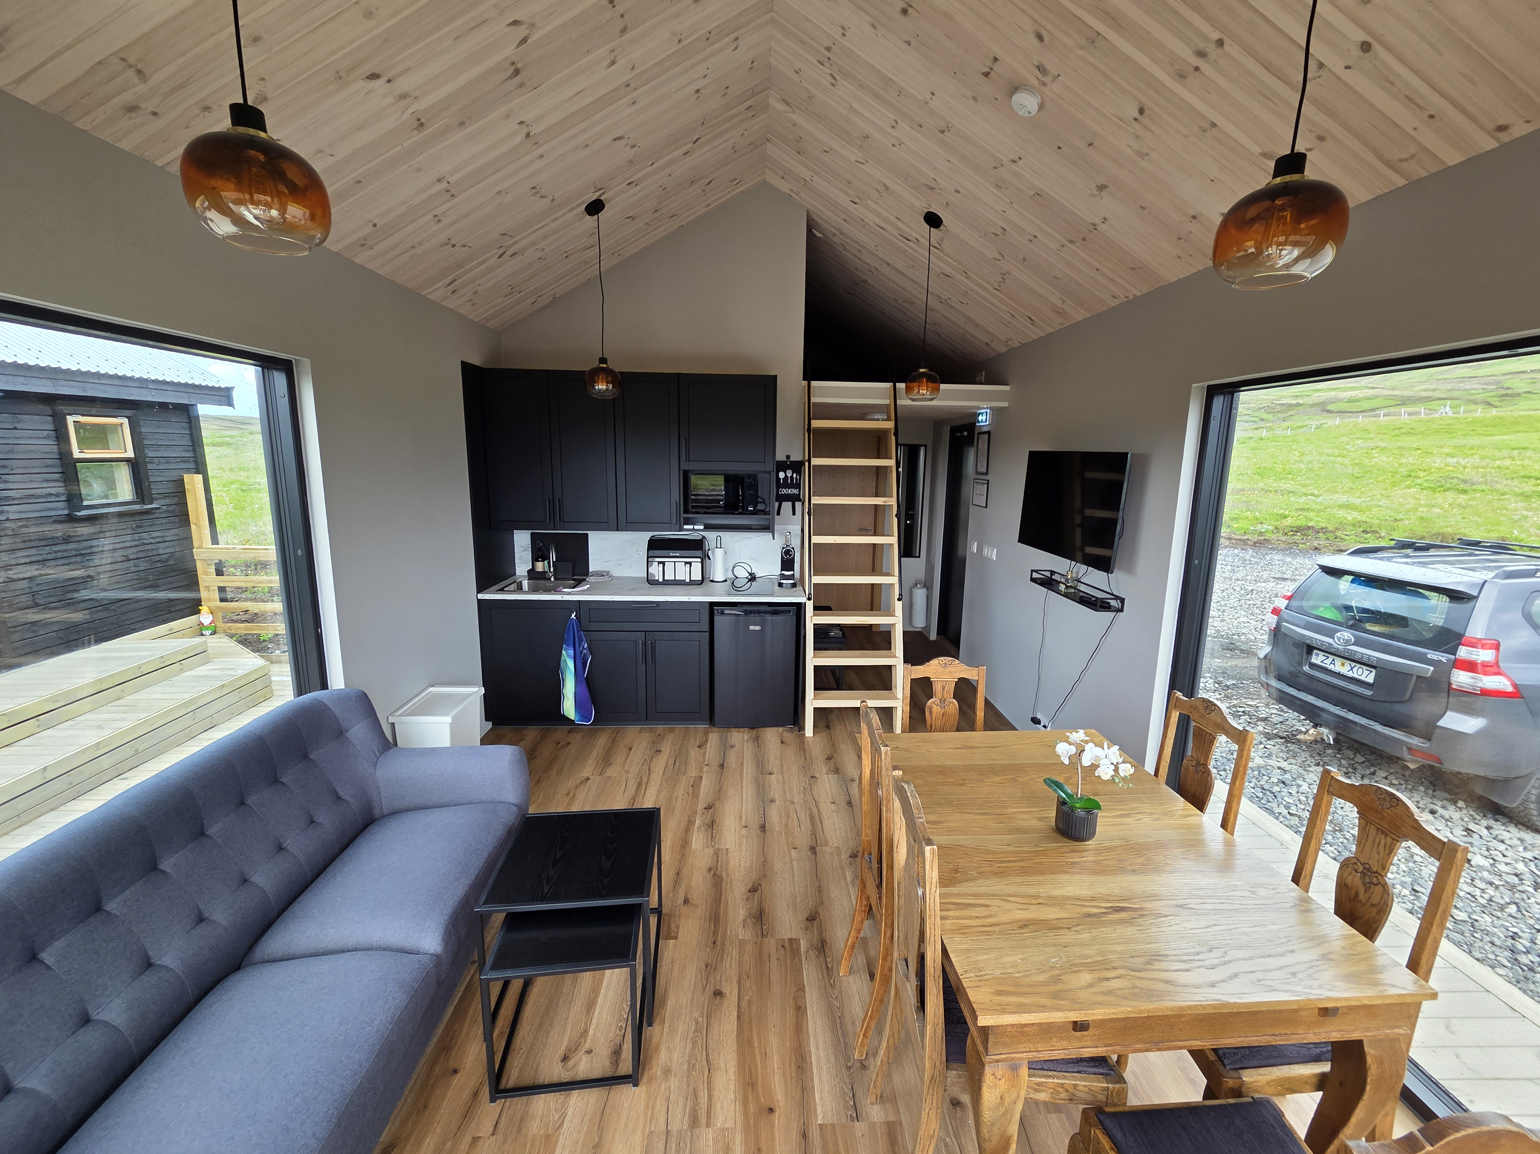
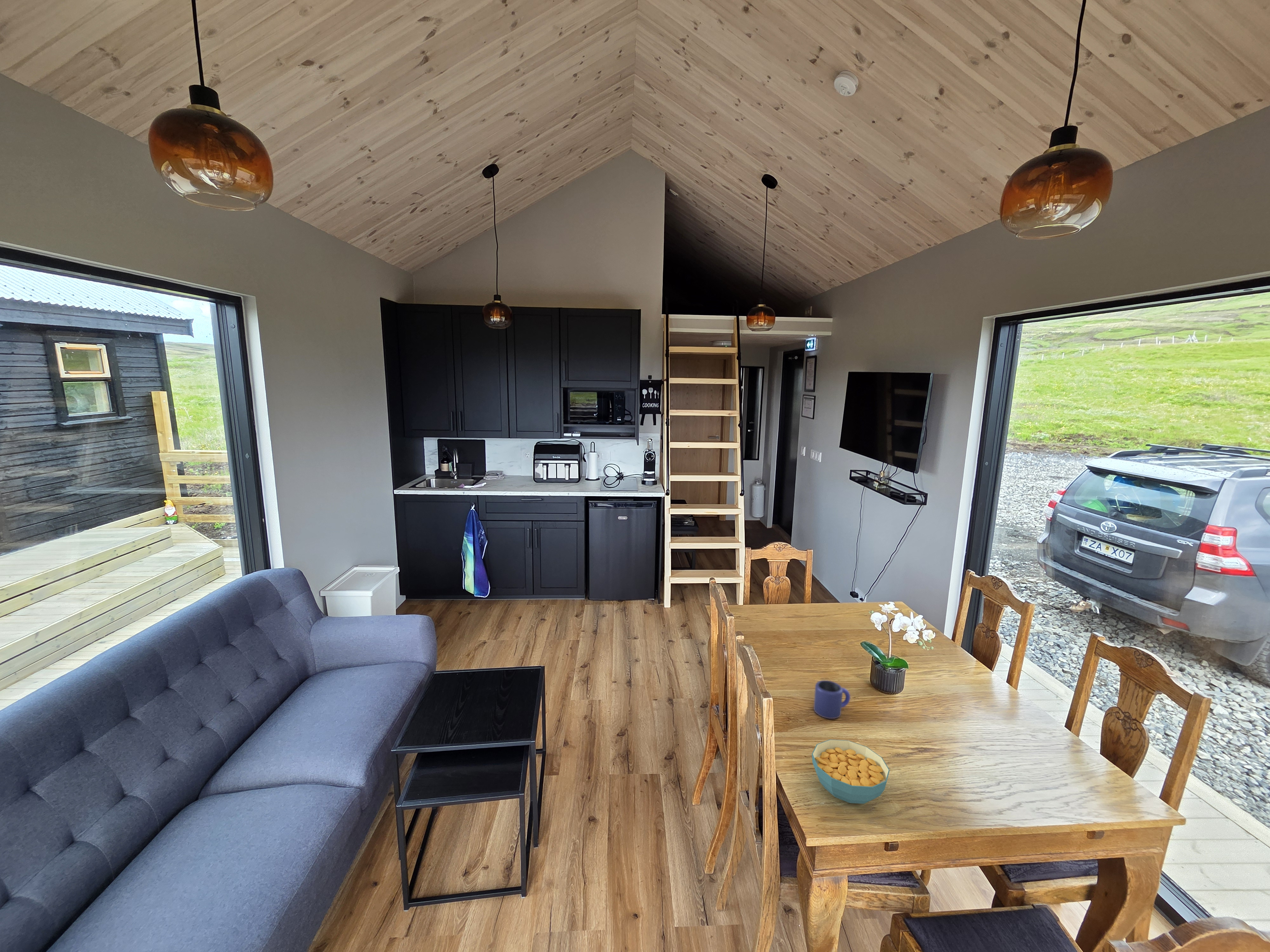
+ mug (832, 699)
+ cereal bowl (848, 778)
